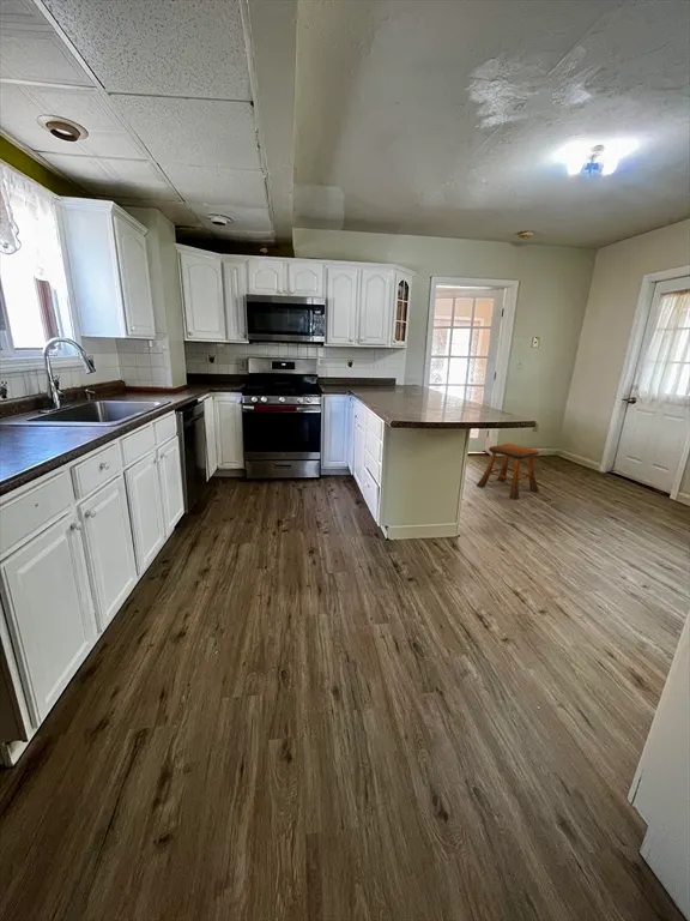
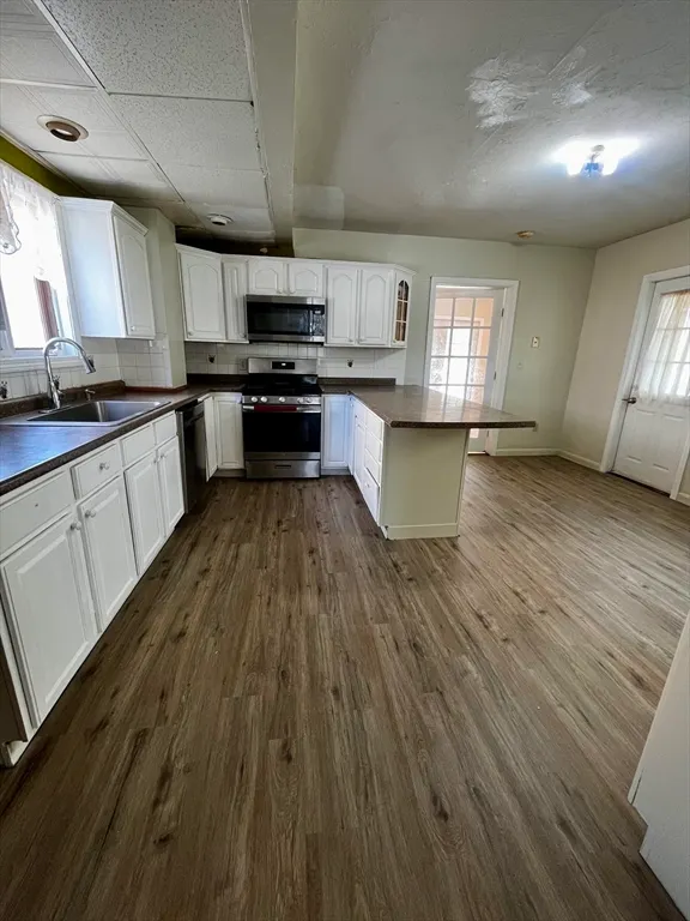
- stool (510, 469)
